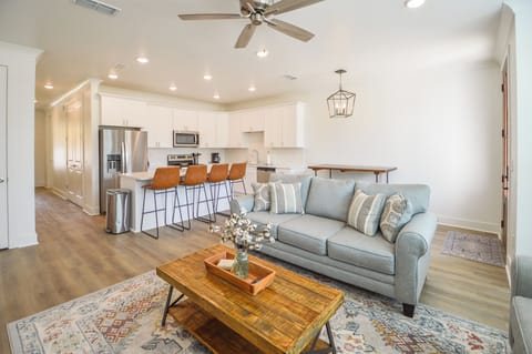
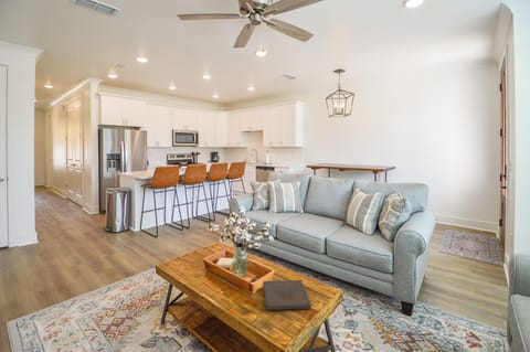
+ pizza box (285, 294)
